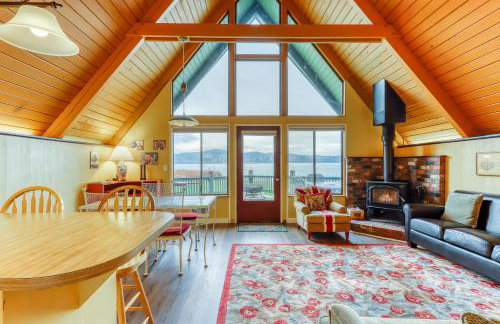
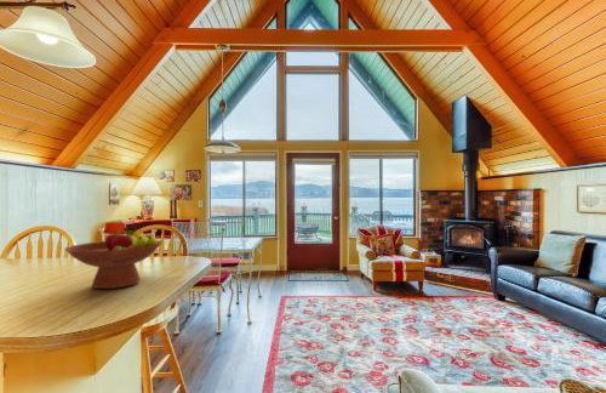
+ fruit bowl (116, 256)
